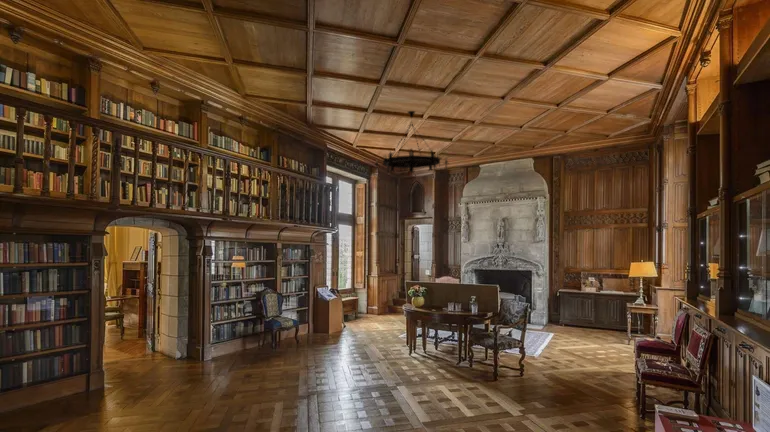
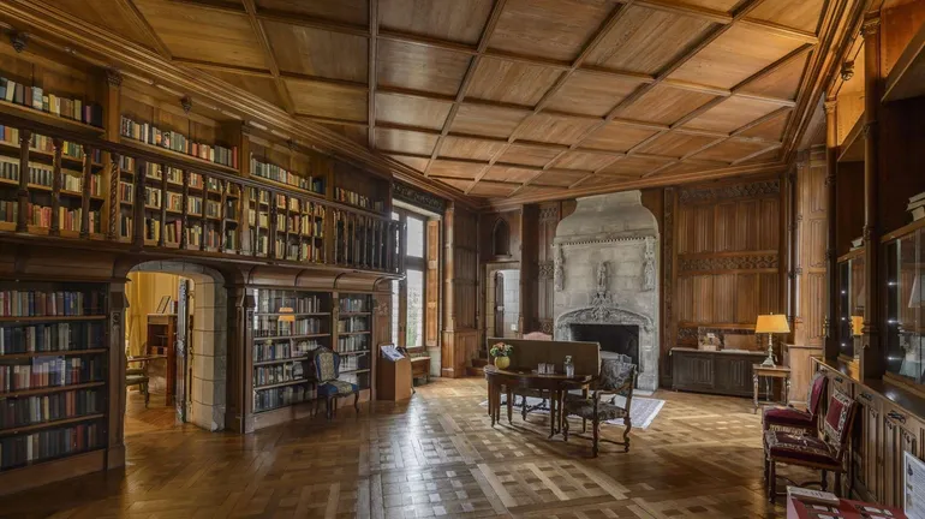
- chandelier (416, 140)
